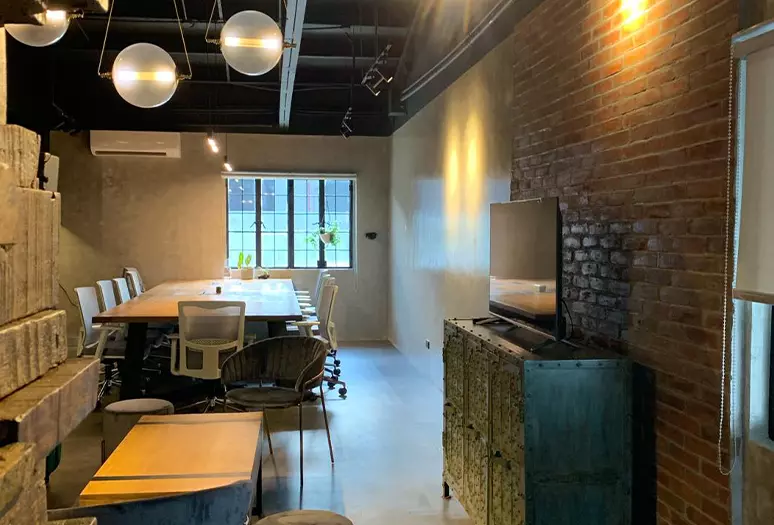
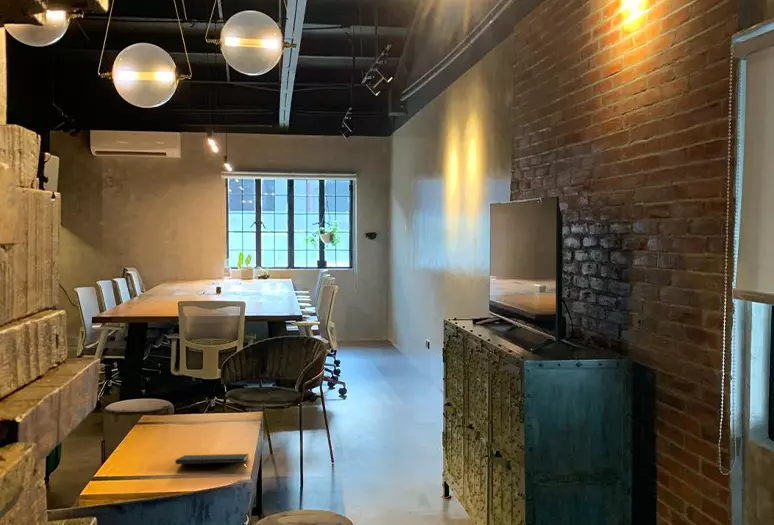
+ notepad (213, 458)
